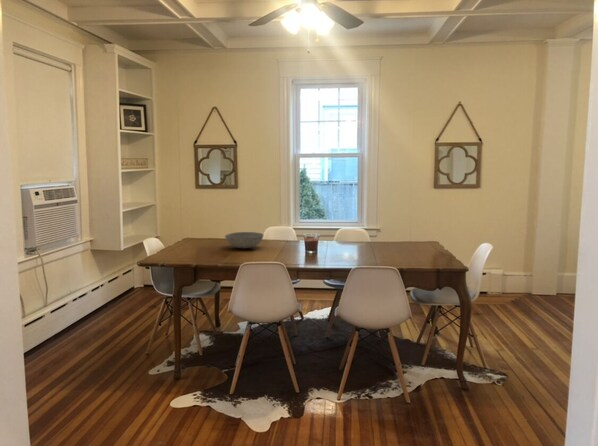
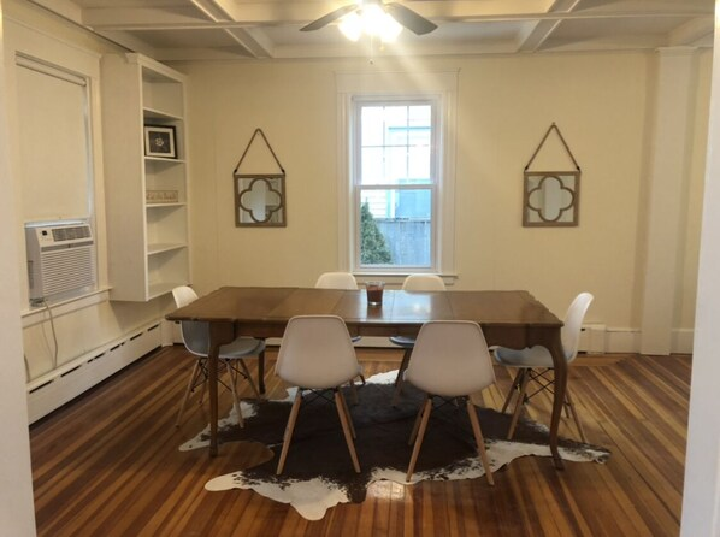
- bowl (244, 241)
